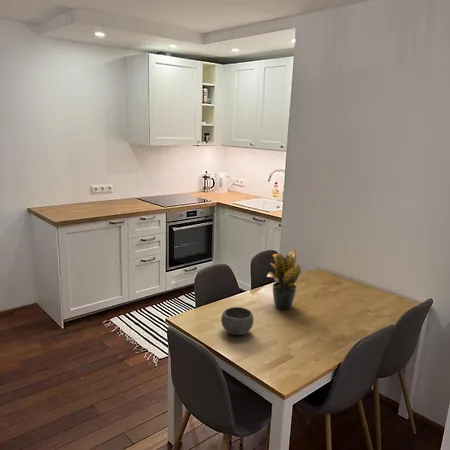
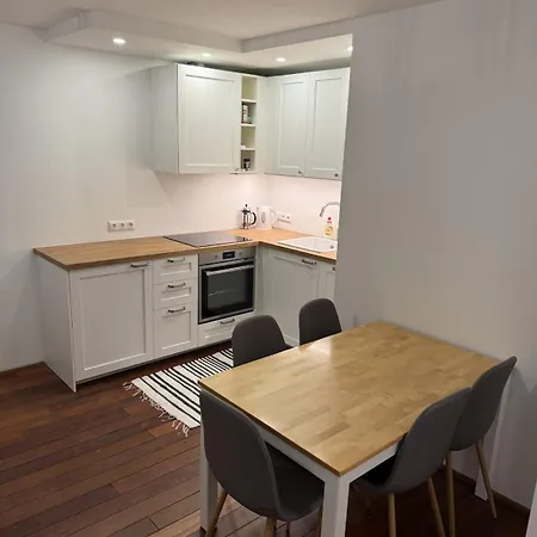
- potted plant (283, 275)
- bowl (237, 322)
